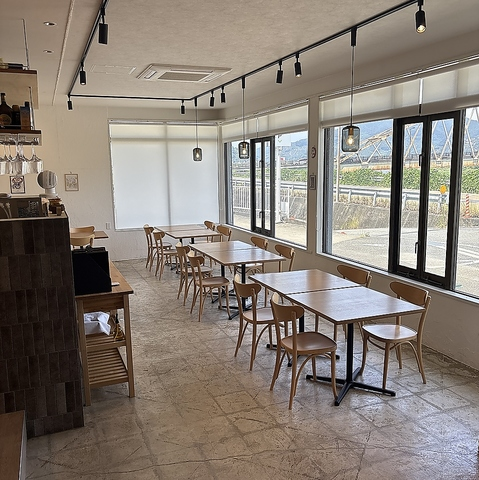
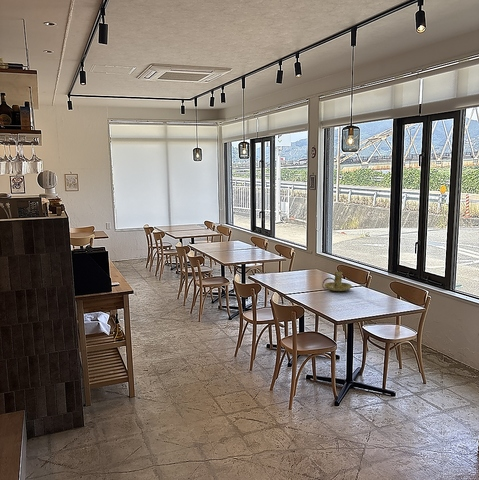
+ candle holder (335, 281)
